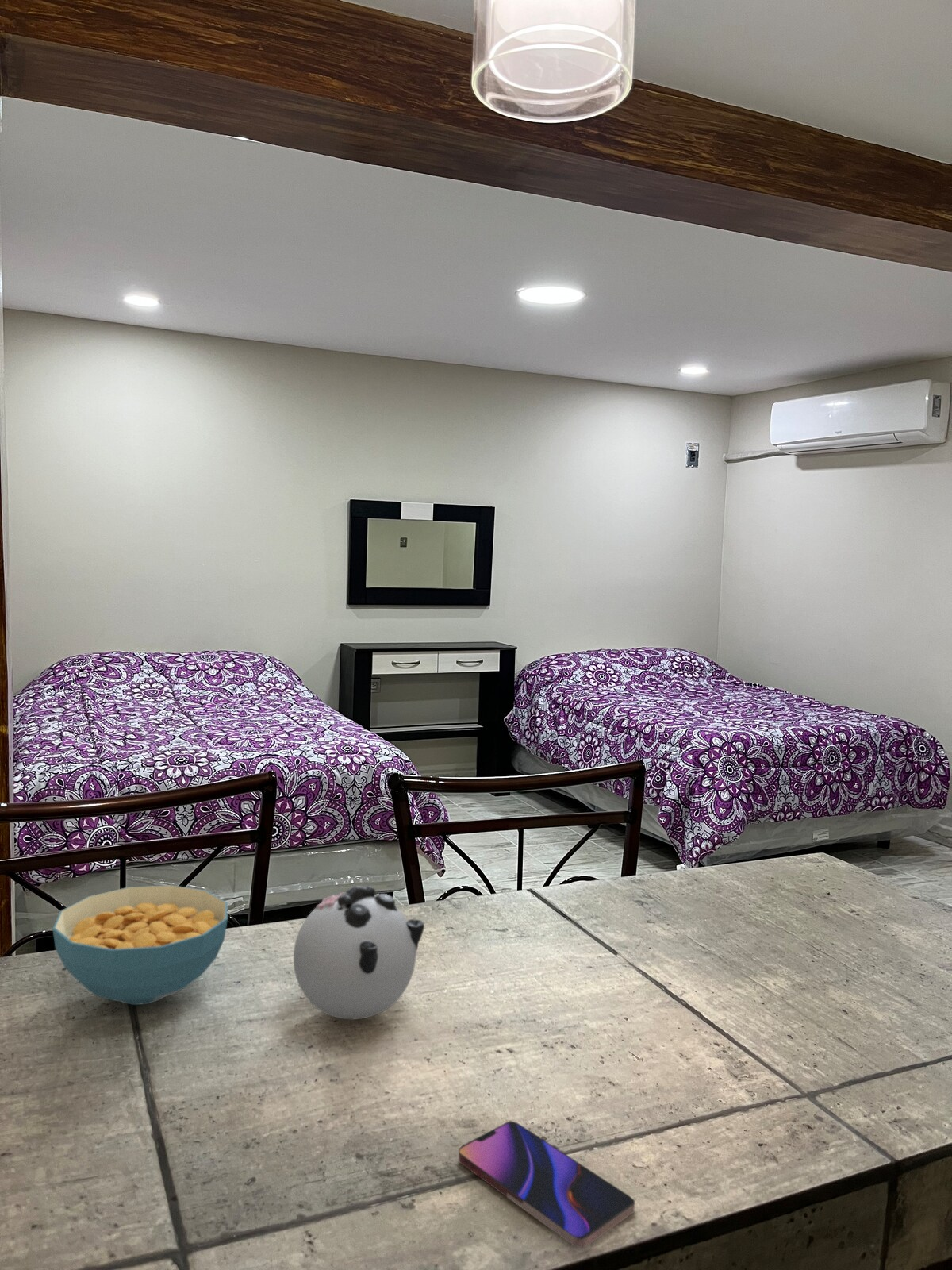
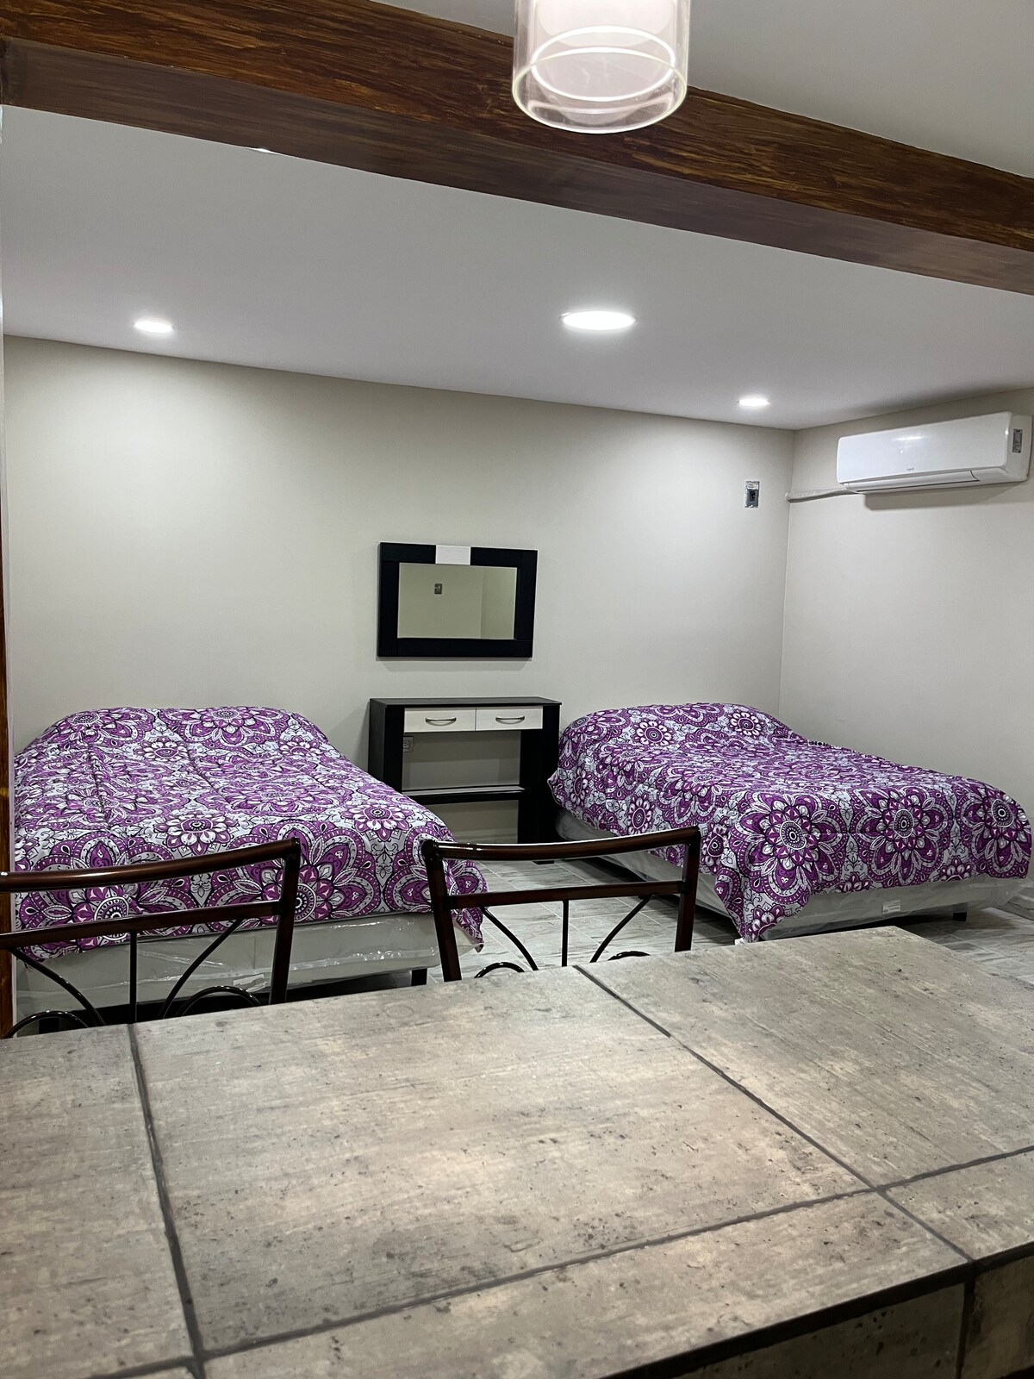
- smartphone (542, 1179)
- teapot (355, 949)
- cereal bowl (143, 953)
